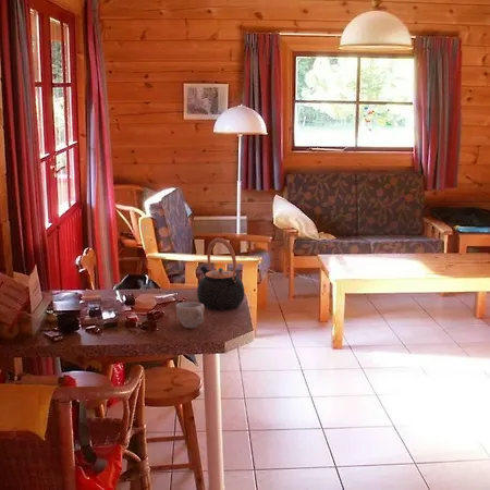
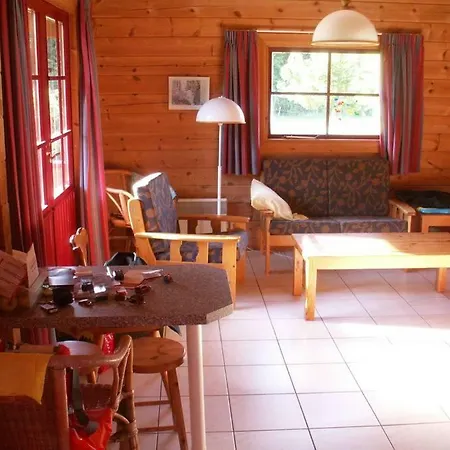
- cup (193, 316)
- teapot (218, 270)
